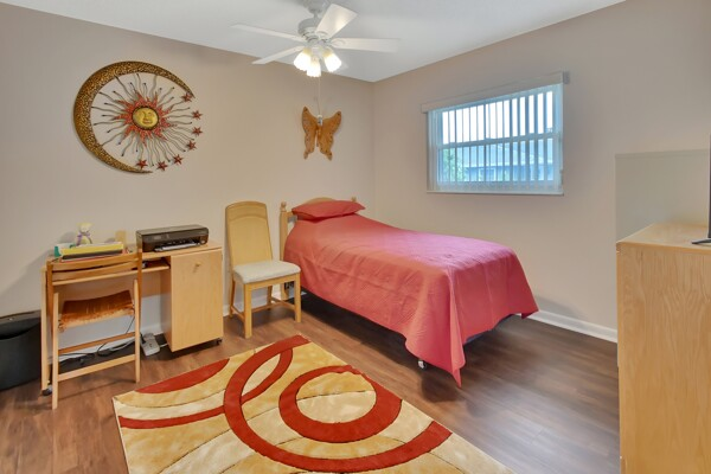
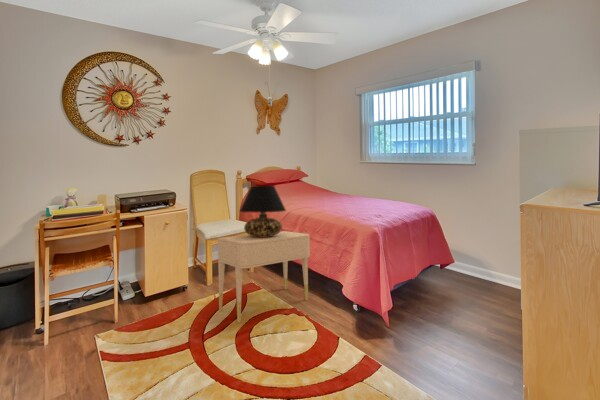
+ table lamp (263, 210)
+ nightstand (267, 264)
